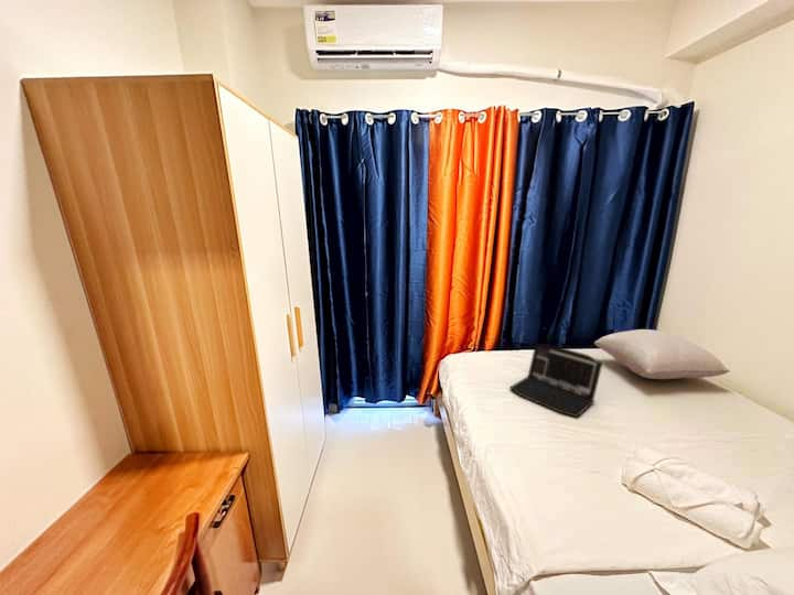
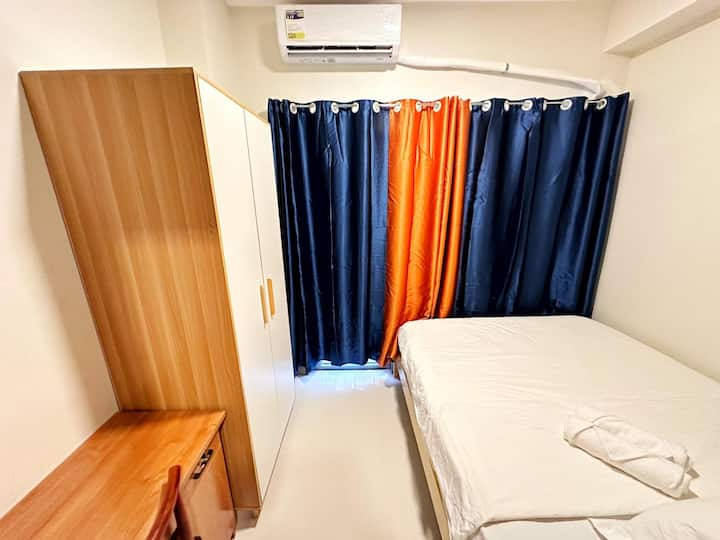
- laptop (554, 376)
- pillow (655, 353)
